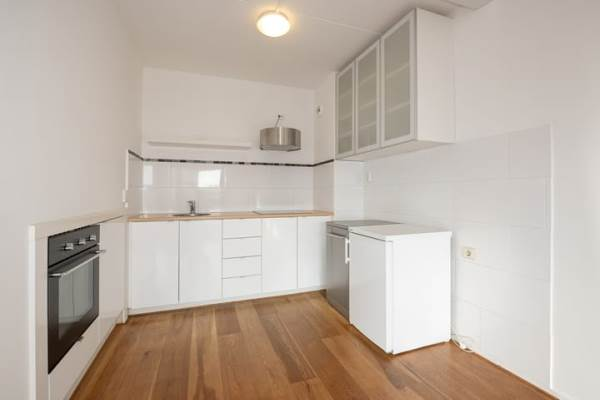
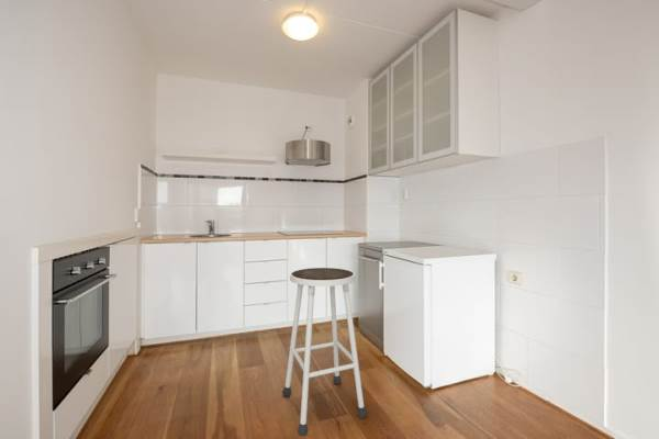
+ stool (322, 344)
